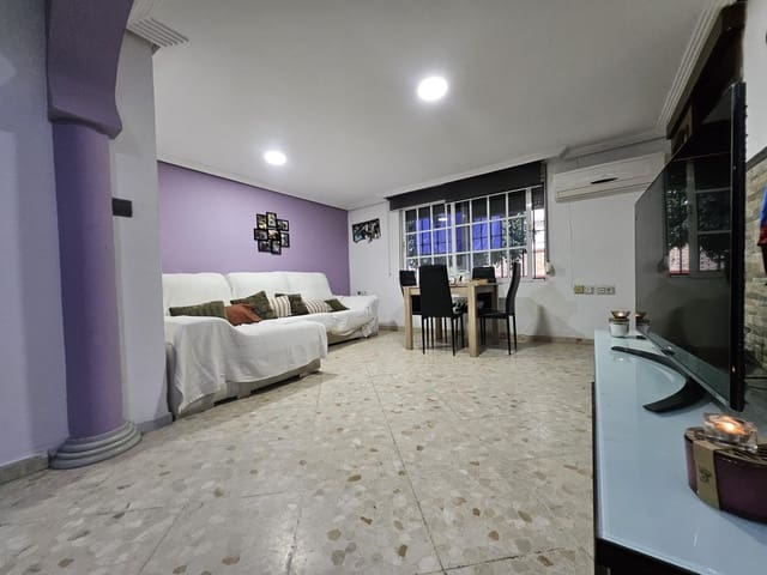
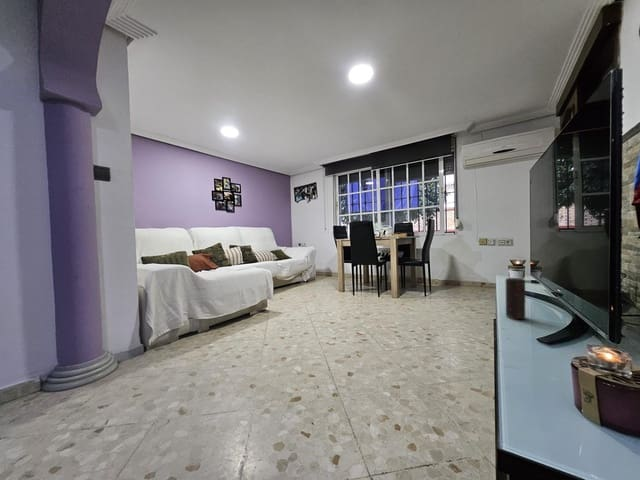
+ candle (515, 297)
